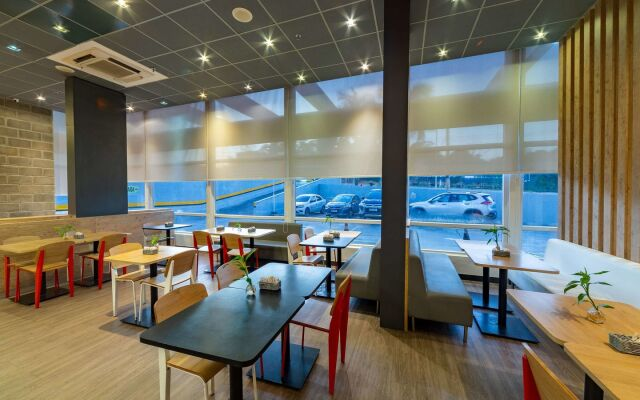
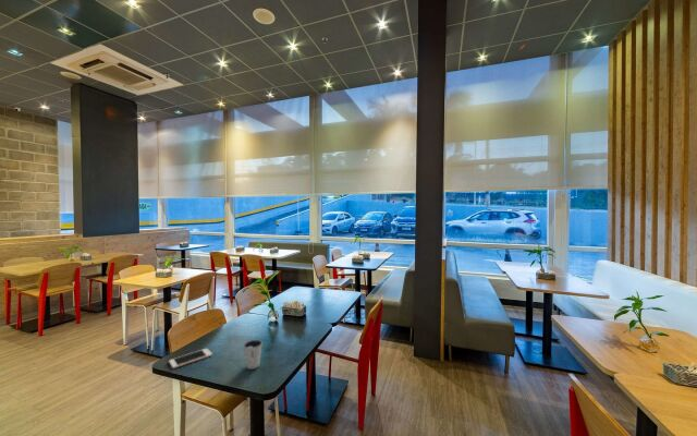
+ cell phone (191, 358)
+ dixie cup (253, 354)
